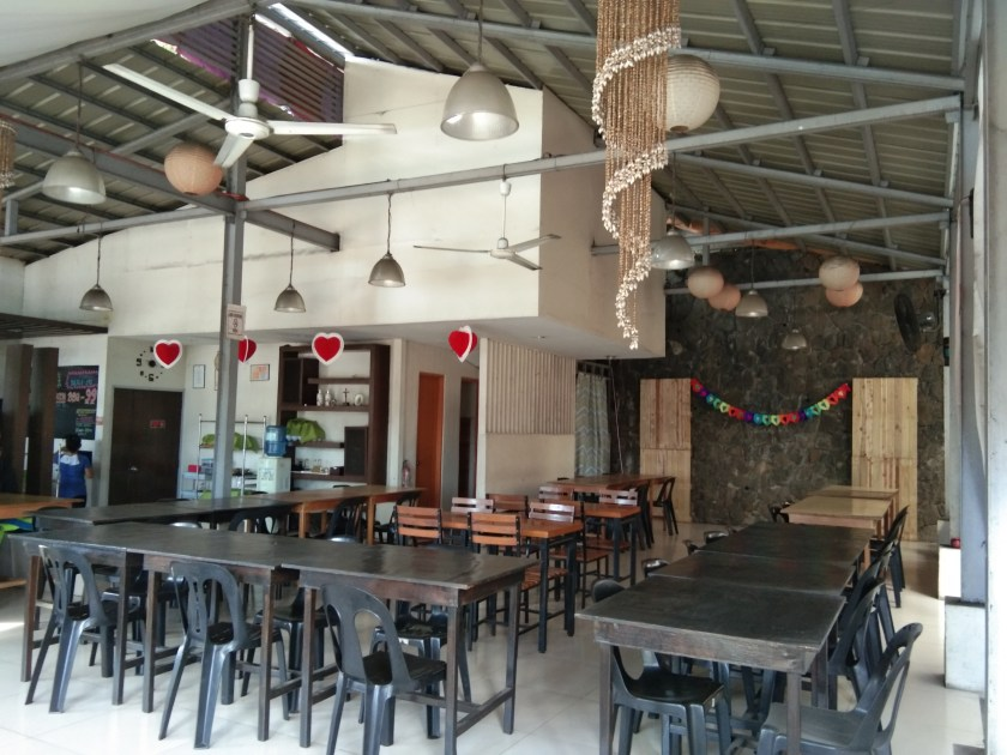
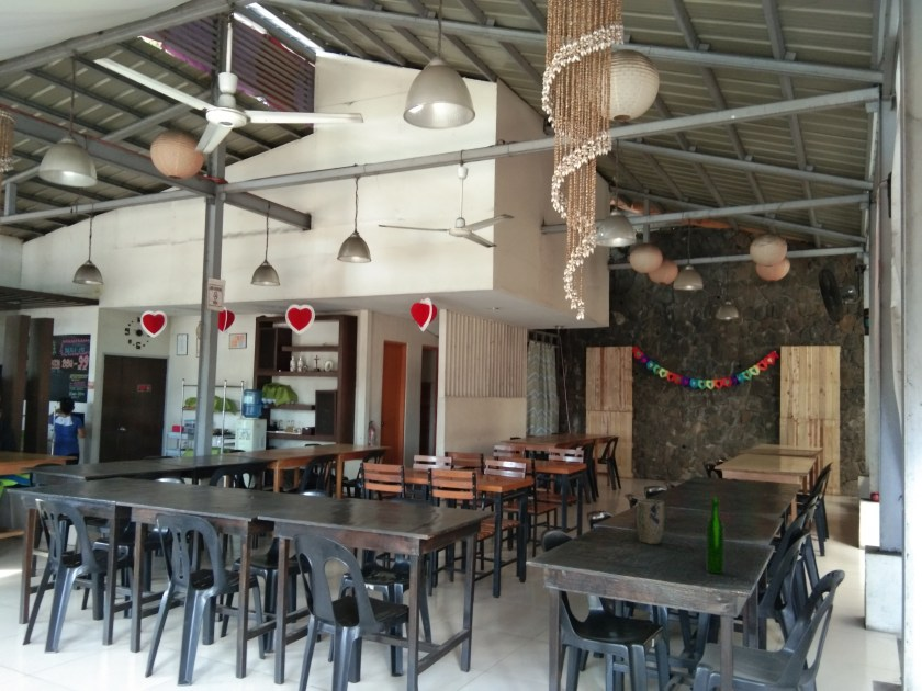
+ plant pot (650, 521)
+ wine bottle (715, 534)
